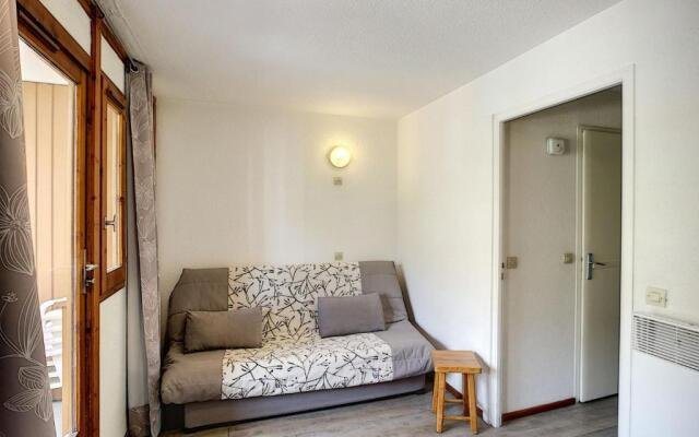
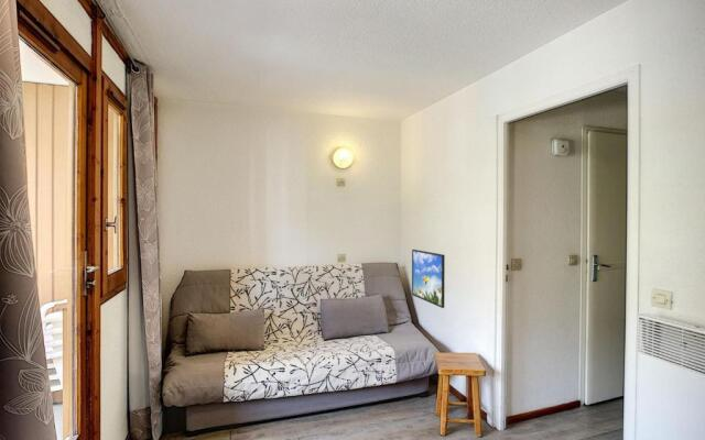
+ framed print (426, 276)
